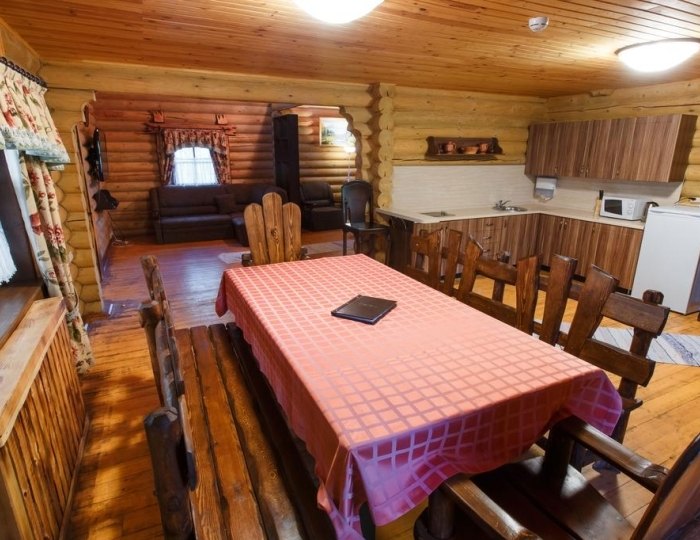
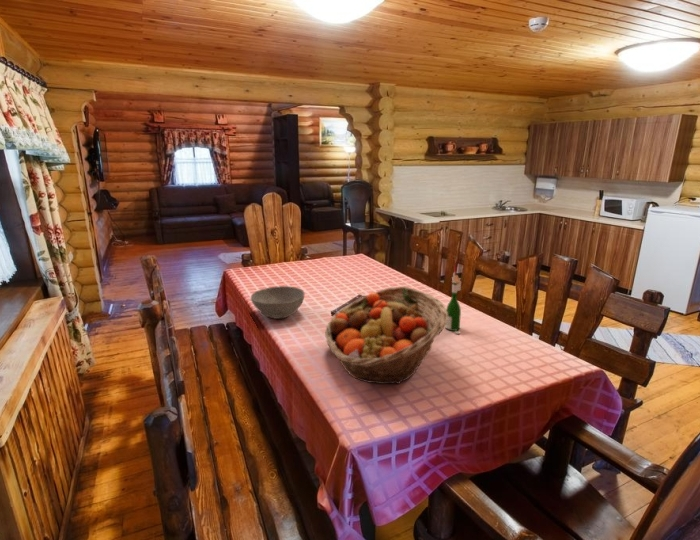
+ fruit basket (383, 330)
+ wine bottle (456, 295)
+ bowl (278, 304)
